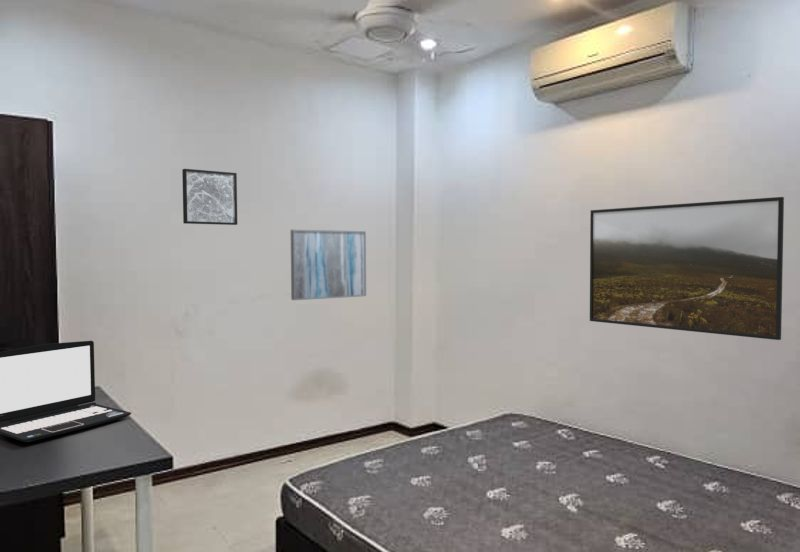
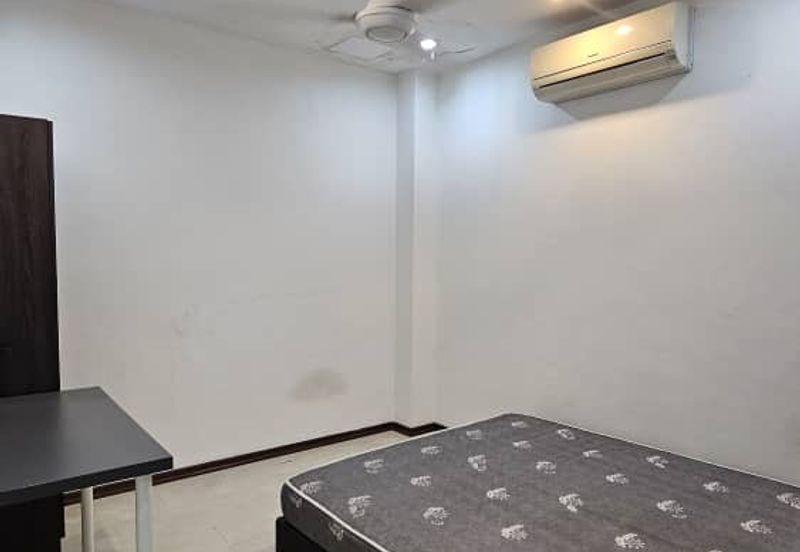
- wall art (210, 197)
- laptop (62, 386)
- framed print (674, 267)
- wall art (329, 264)
